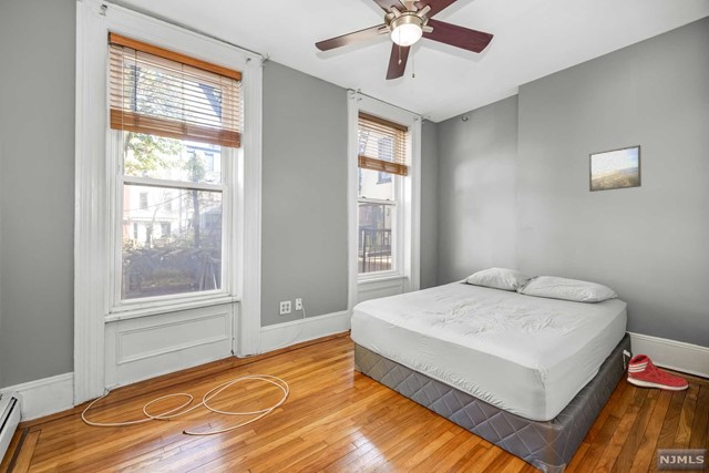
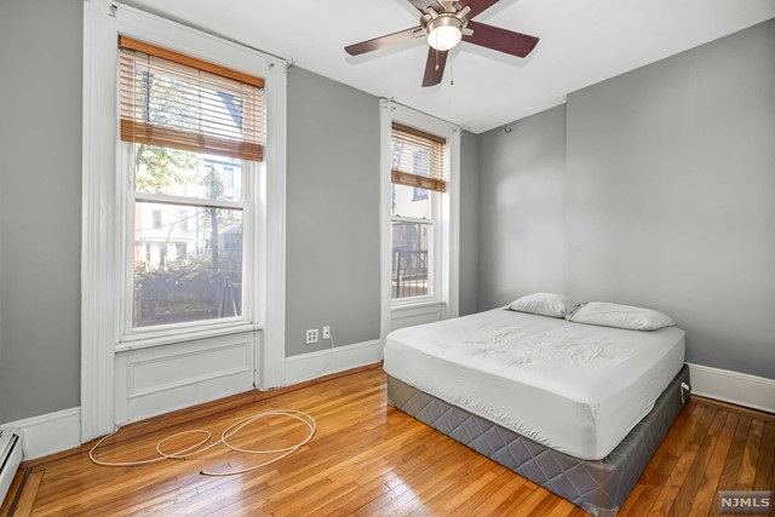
- sneaker (656, 371)
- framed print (614, 169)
